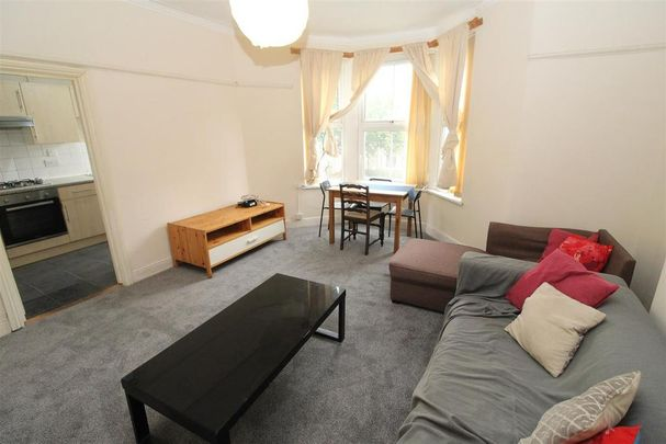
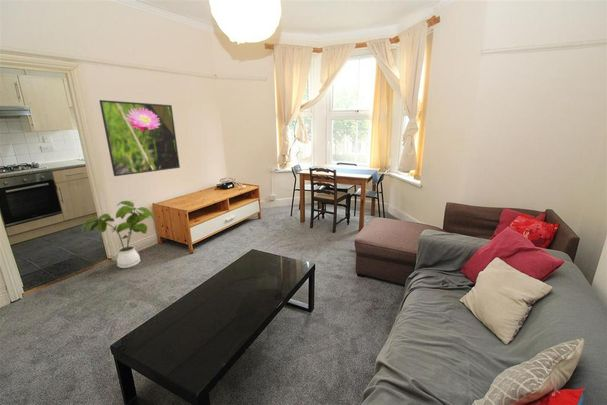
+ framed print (144, 138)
+ house plant (131, 233)
